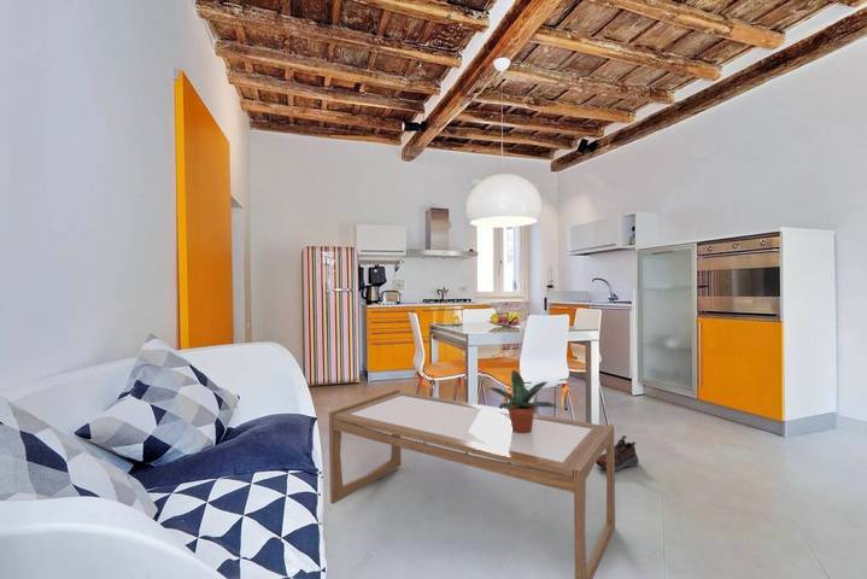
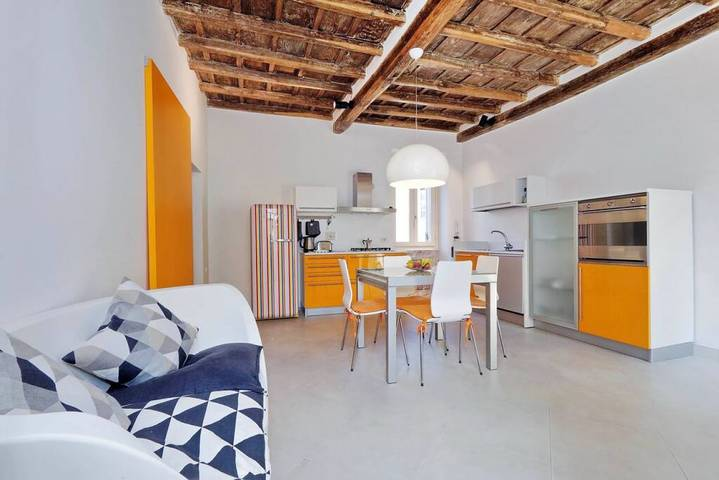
- potted plant (521, 398)
- coffee table (463, 463)
- shoe (616, 451)
